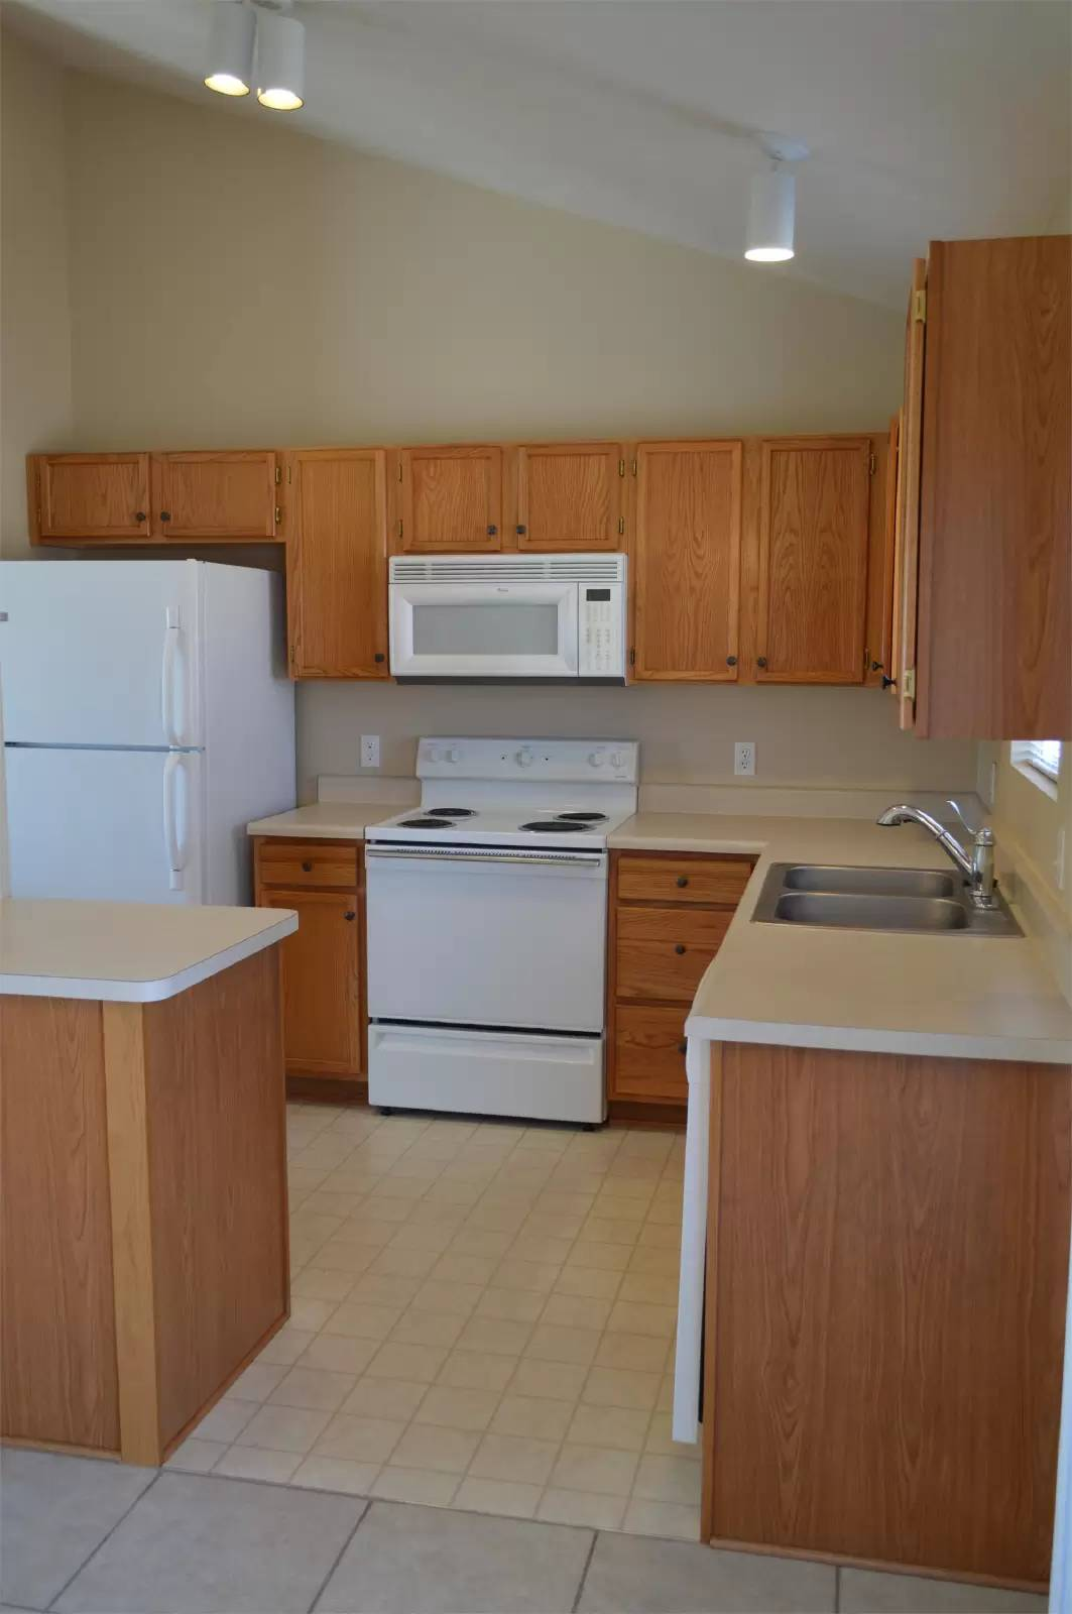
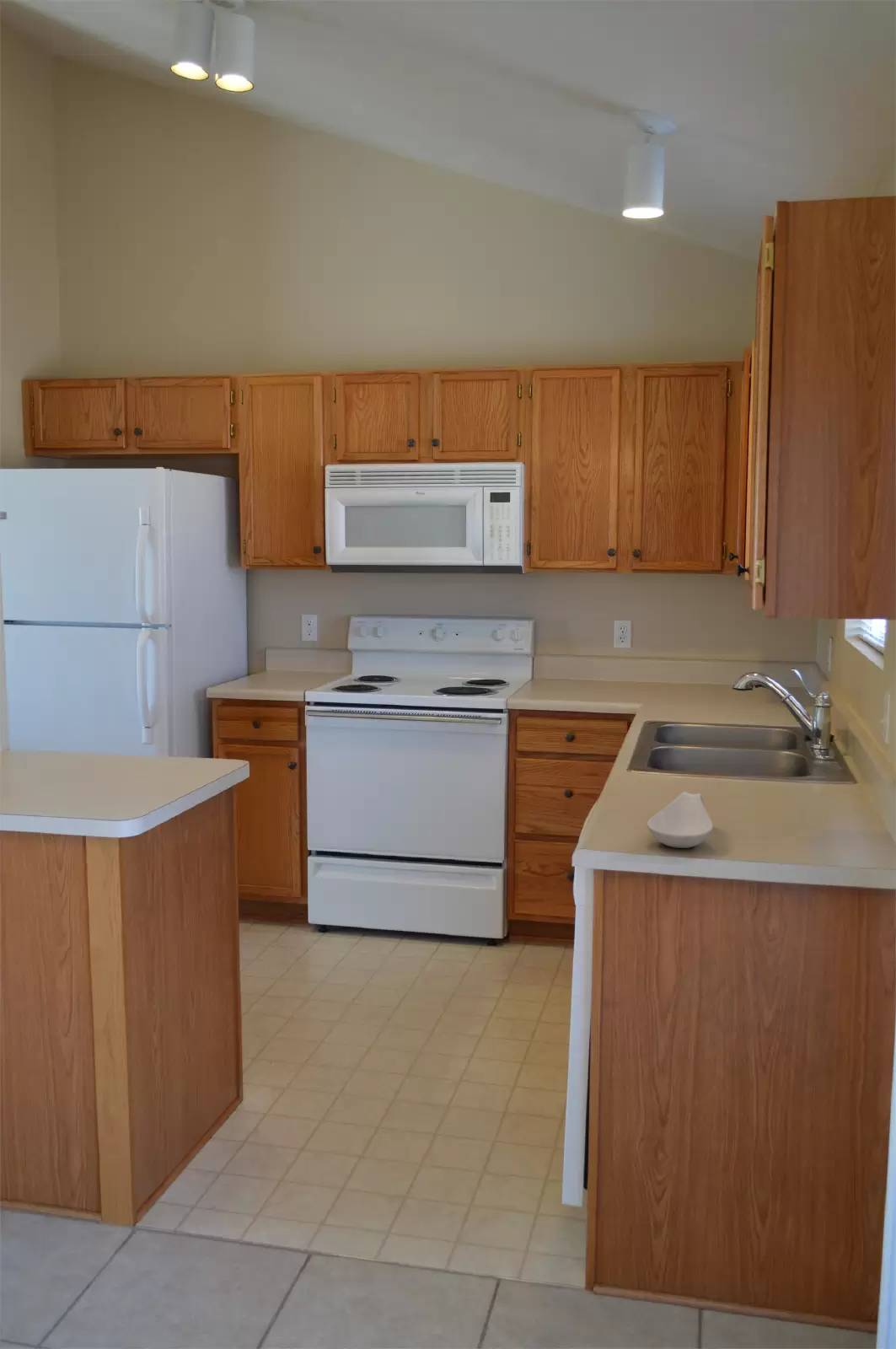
+ spoon rest (684, 818)
